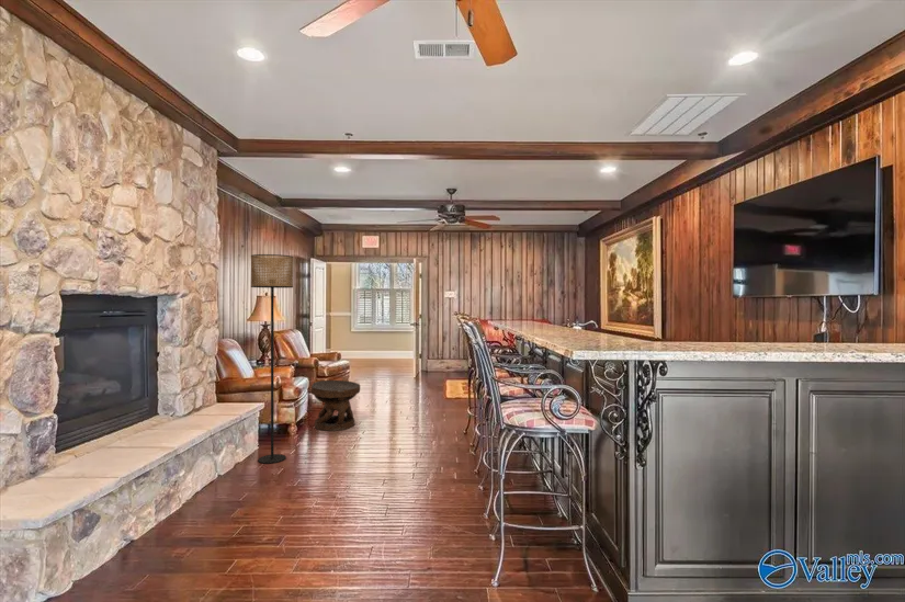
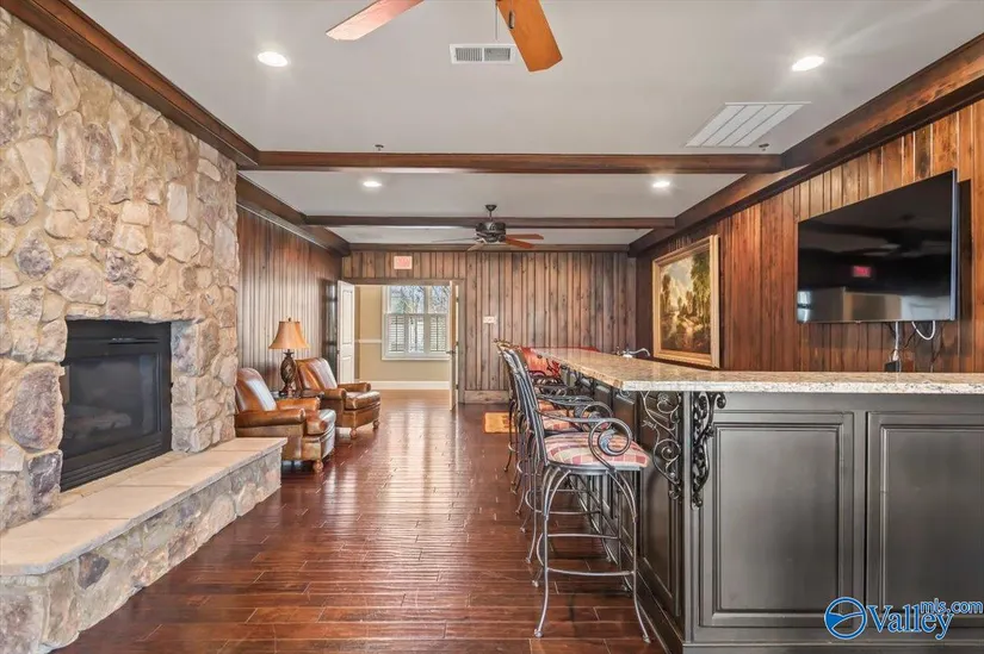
- side table (335, 405)
- floor lamp (272, 357)
